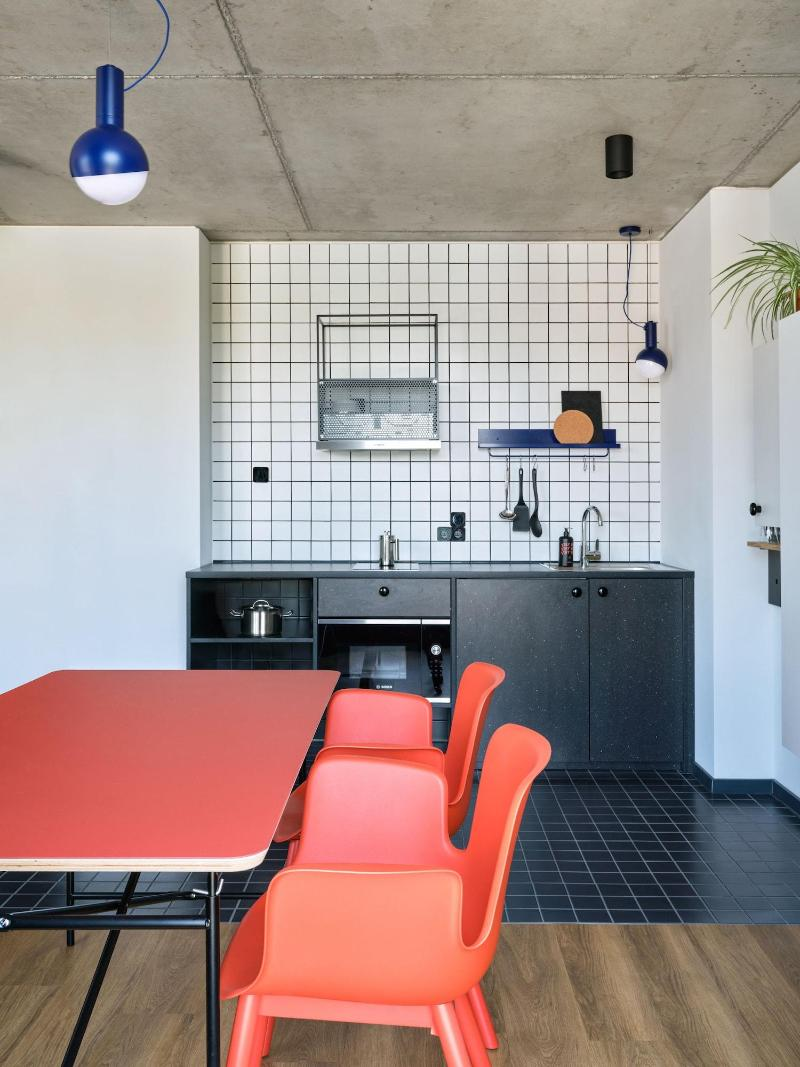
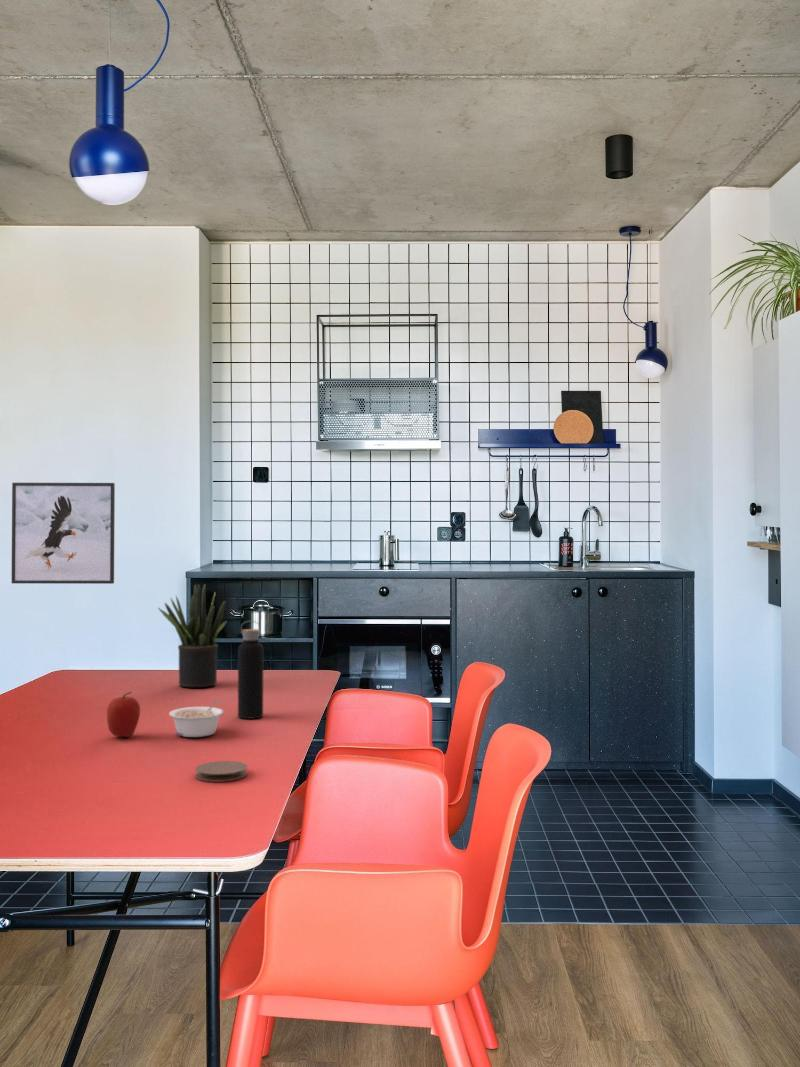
+ water bottle (250, 668)
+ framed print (63, 533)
+ coaster (221, 770)
+ legume (196, 719)
+ fruit (123, 714)
+ potted plant (192, 634)
